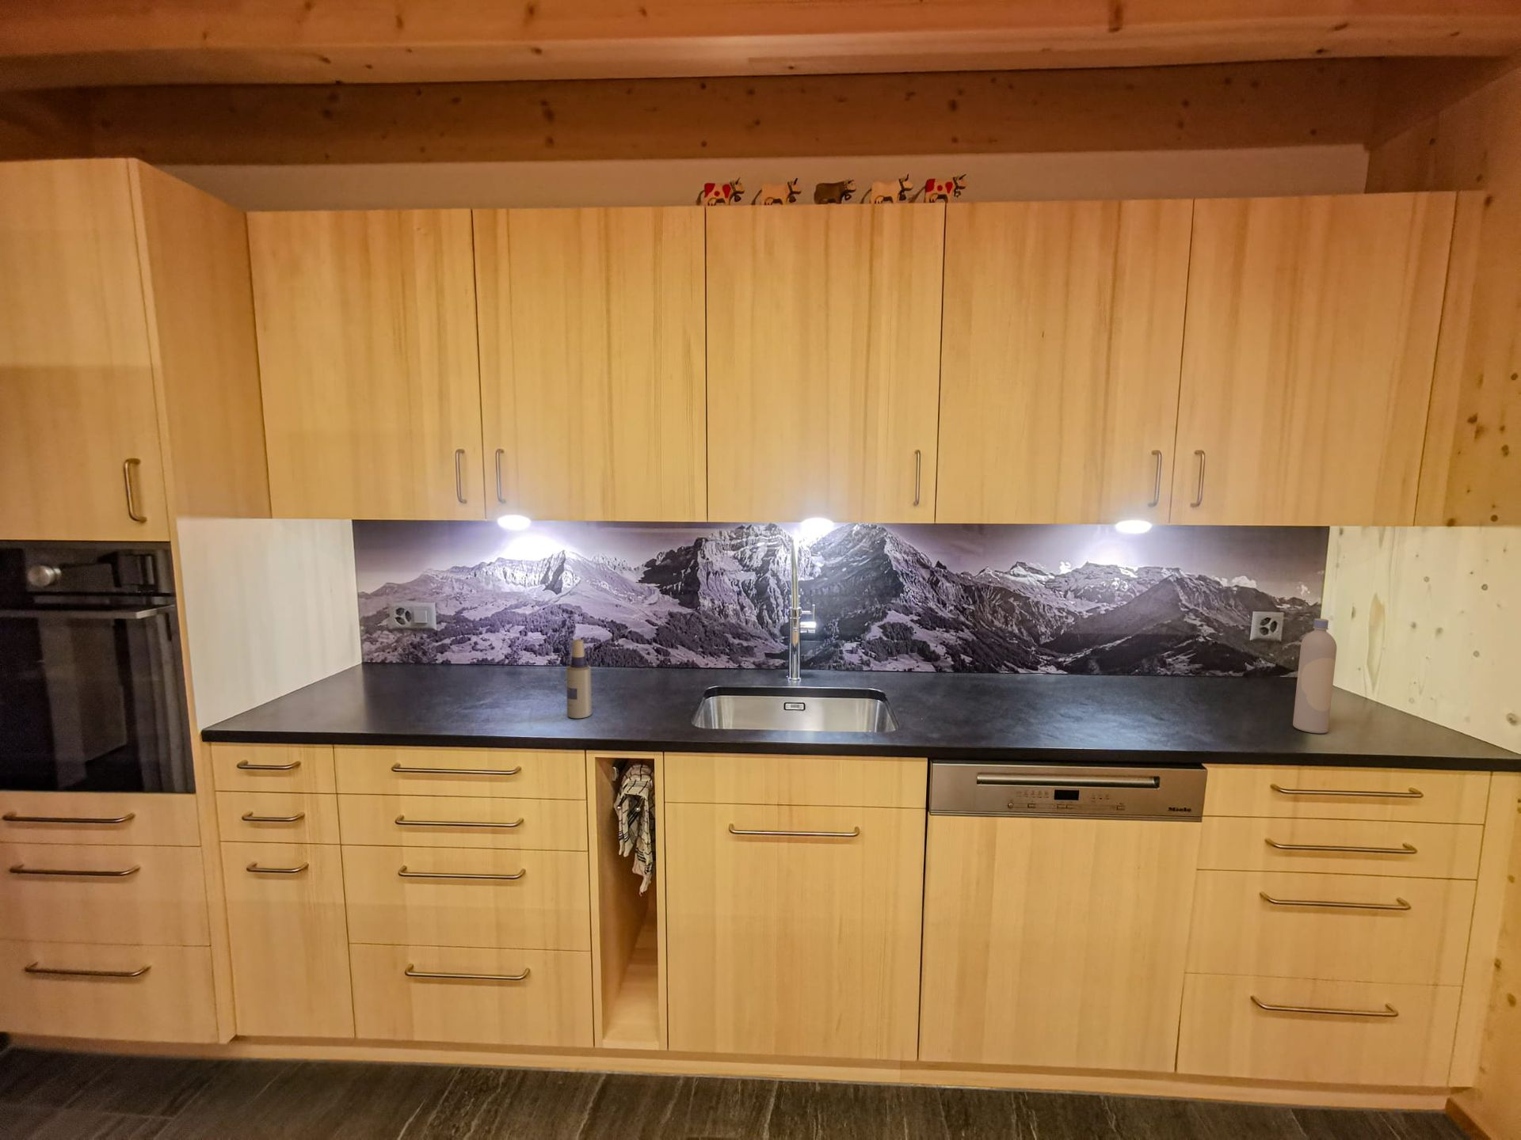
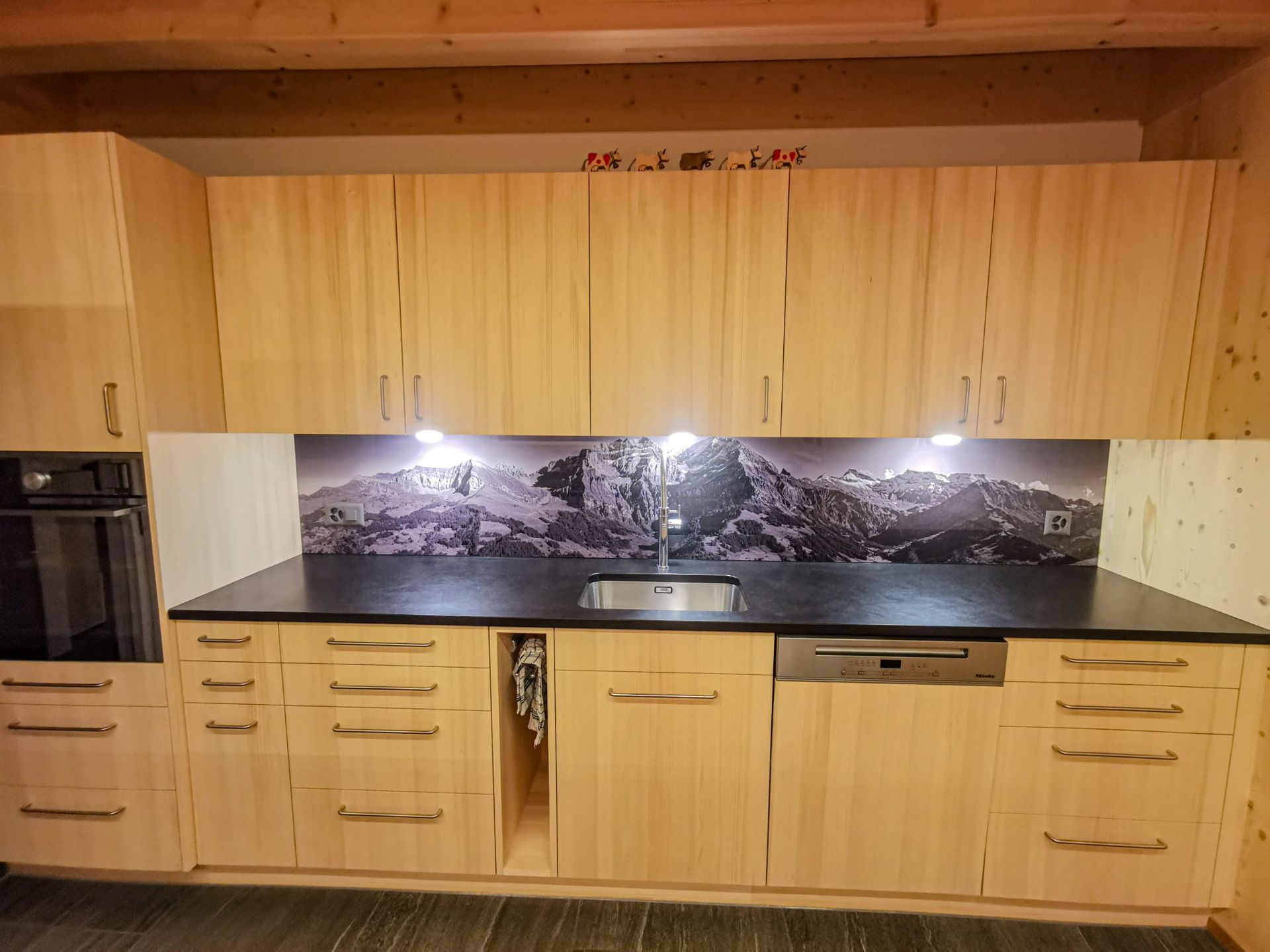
- spray bottle (578, 678)
- bottle (1315, 674)
